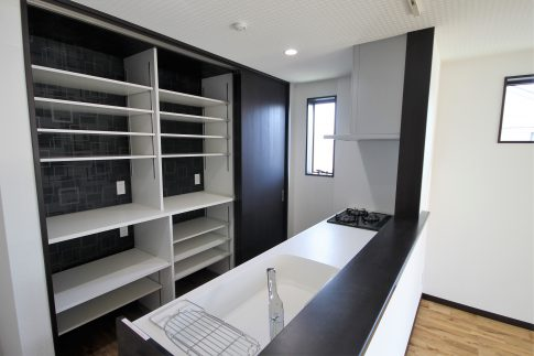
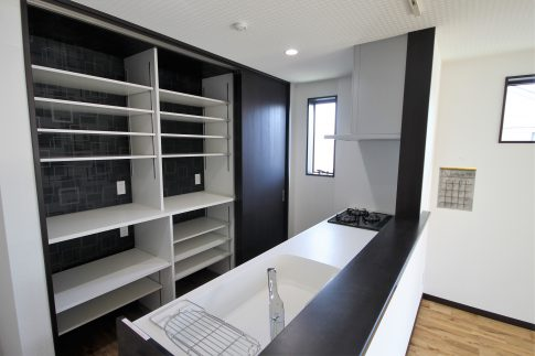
+ calendar (456, 183)
